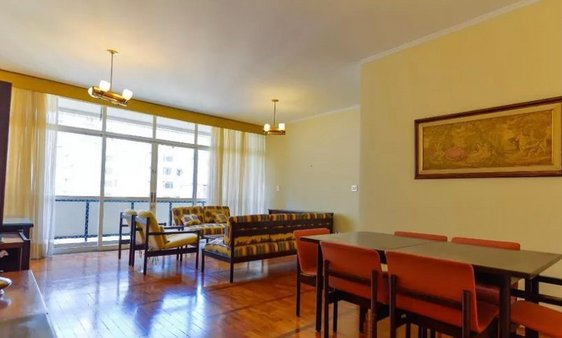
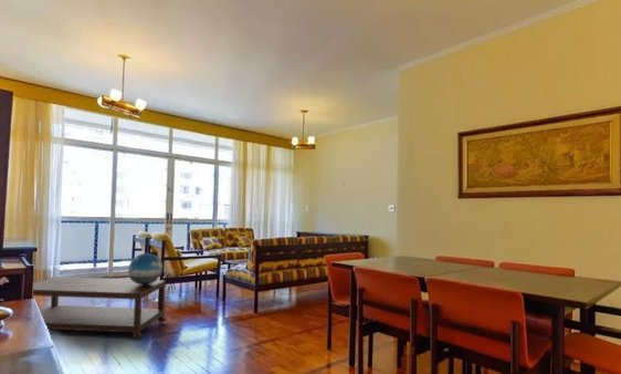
+ decorative sphere (145, 268)
+ coffee table (93, 307)
